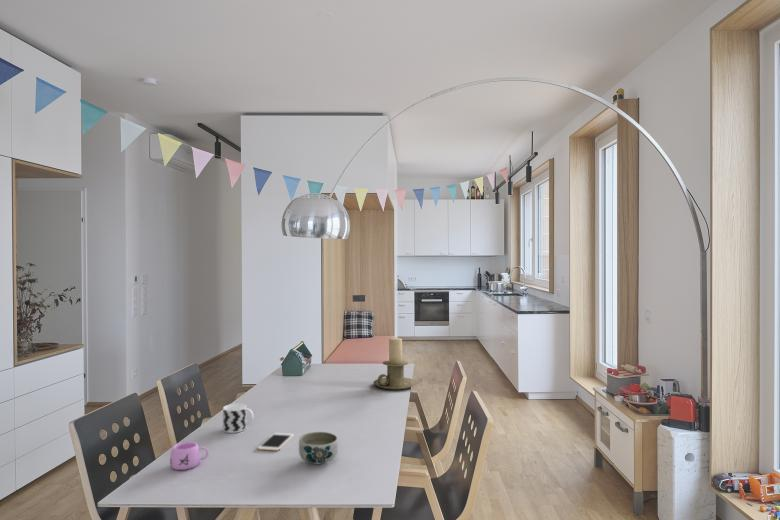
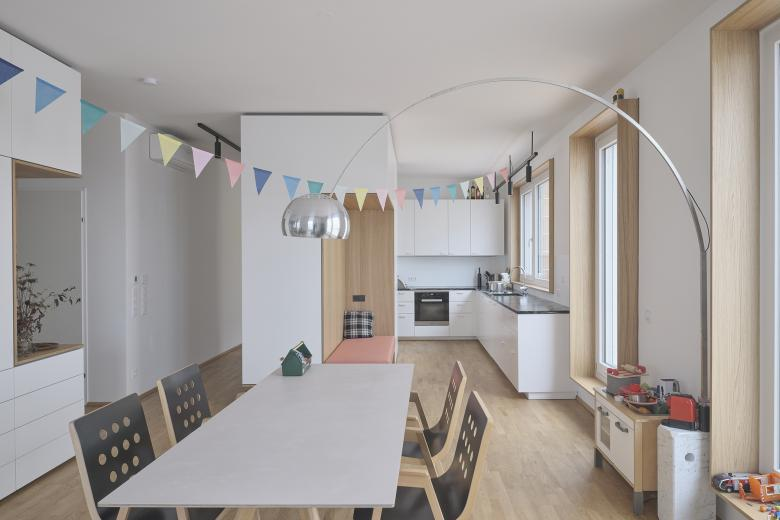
- cup (238, 418)
- bowl (318, 449)
- candle holder (395, 361)
- cell phone (276, 441)
- mug (189, 455)
